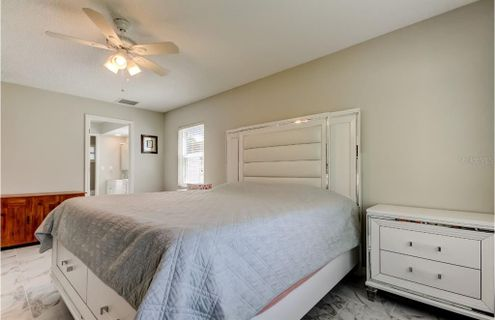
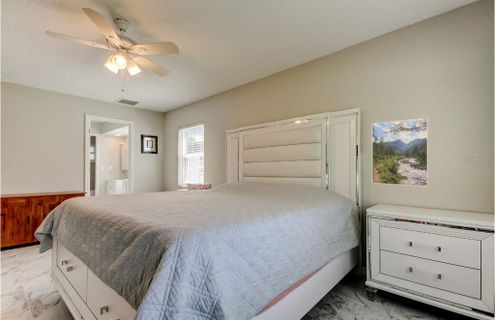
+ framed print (398, 152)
